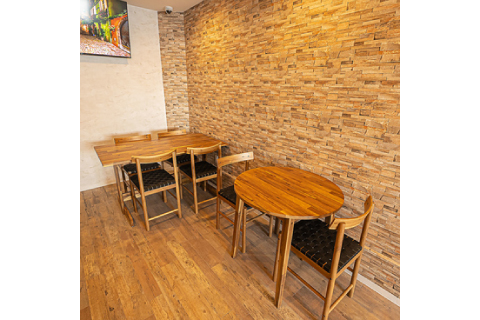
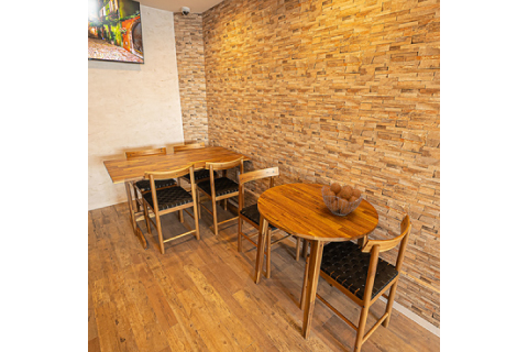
+ fruit basket (341, 198)
